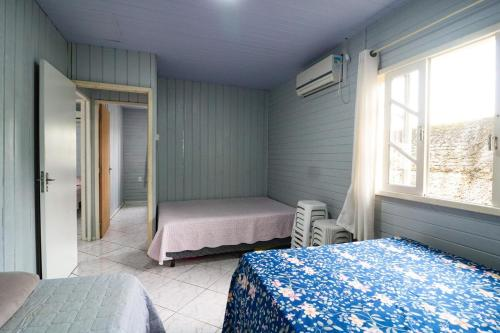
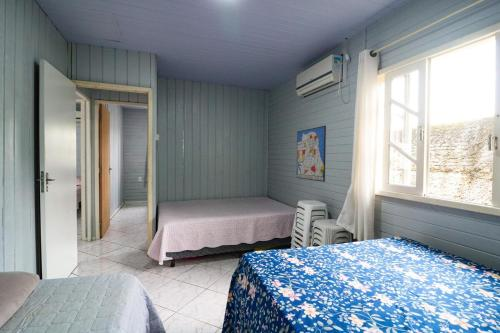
+ wall art (309, 154)
